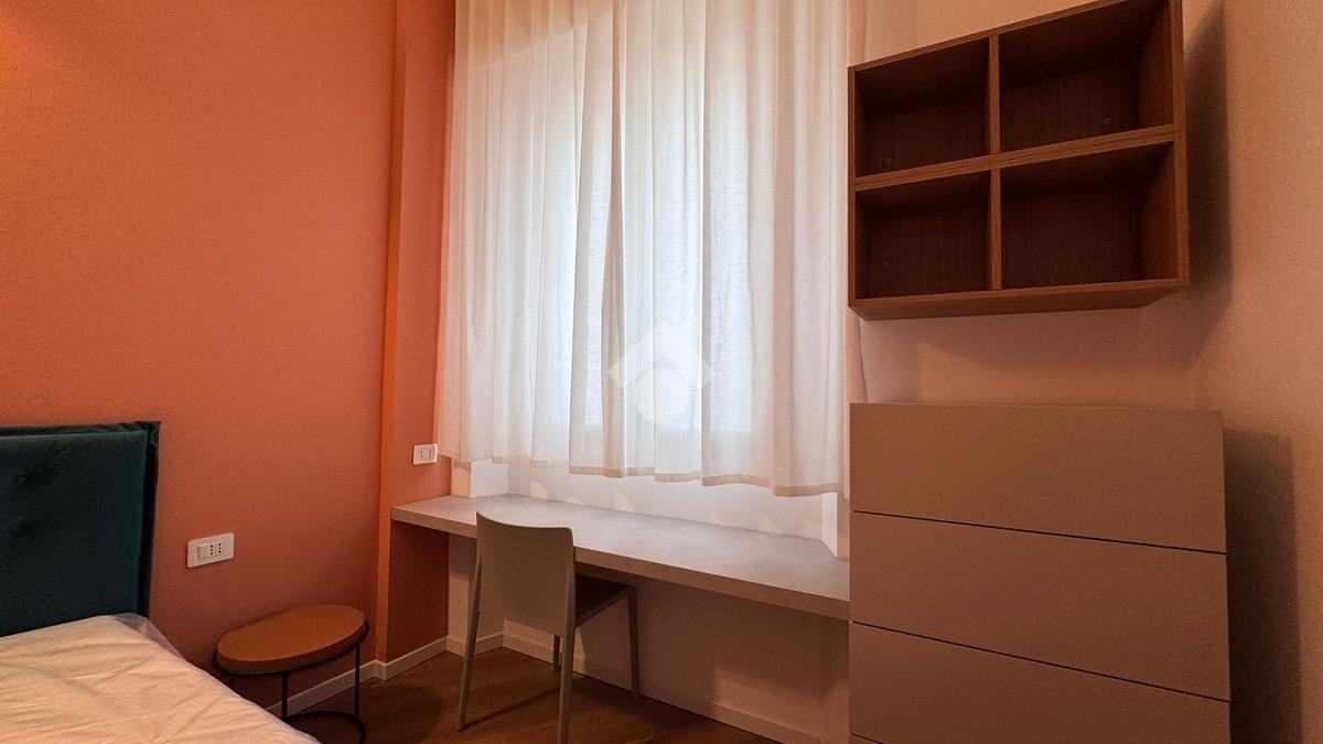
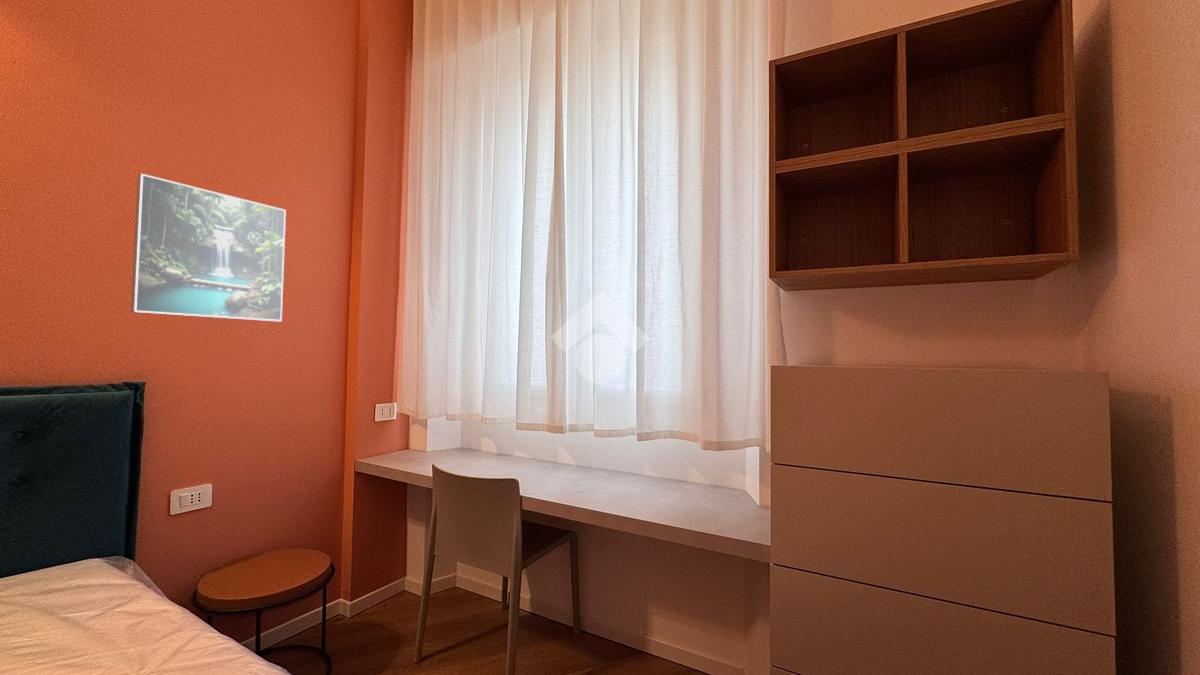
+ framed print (217, 255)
